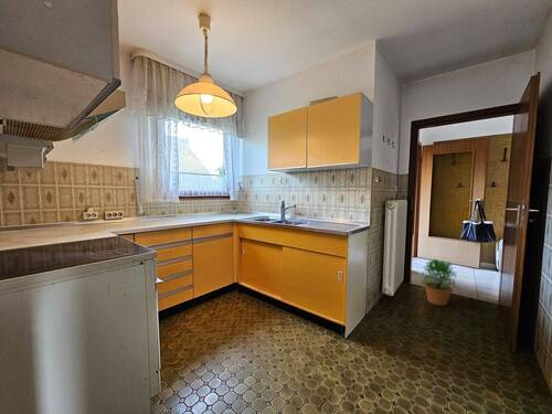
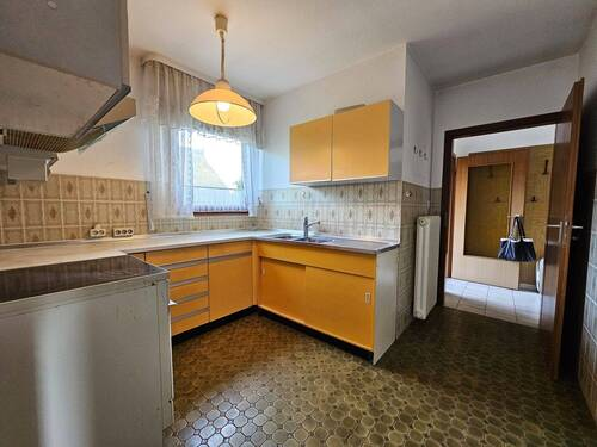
- potted plant (437, 279)
